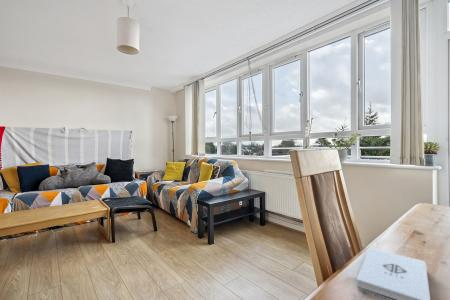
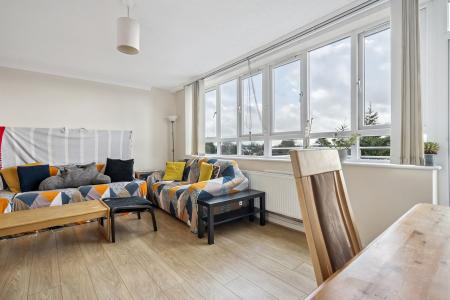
- notepad (393, 272)
